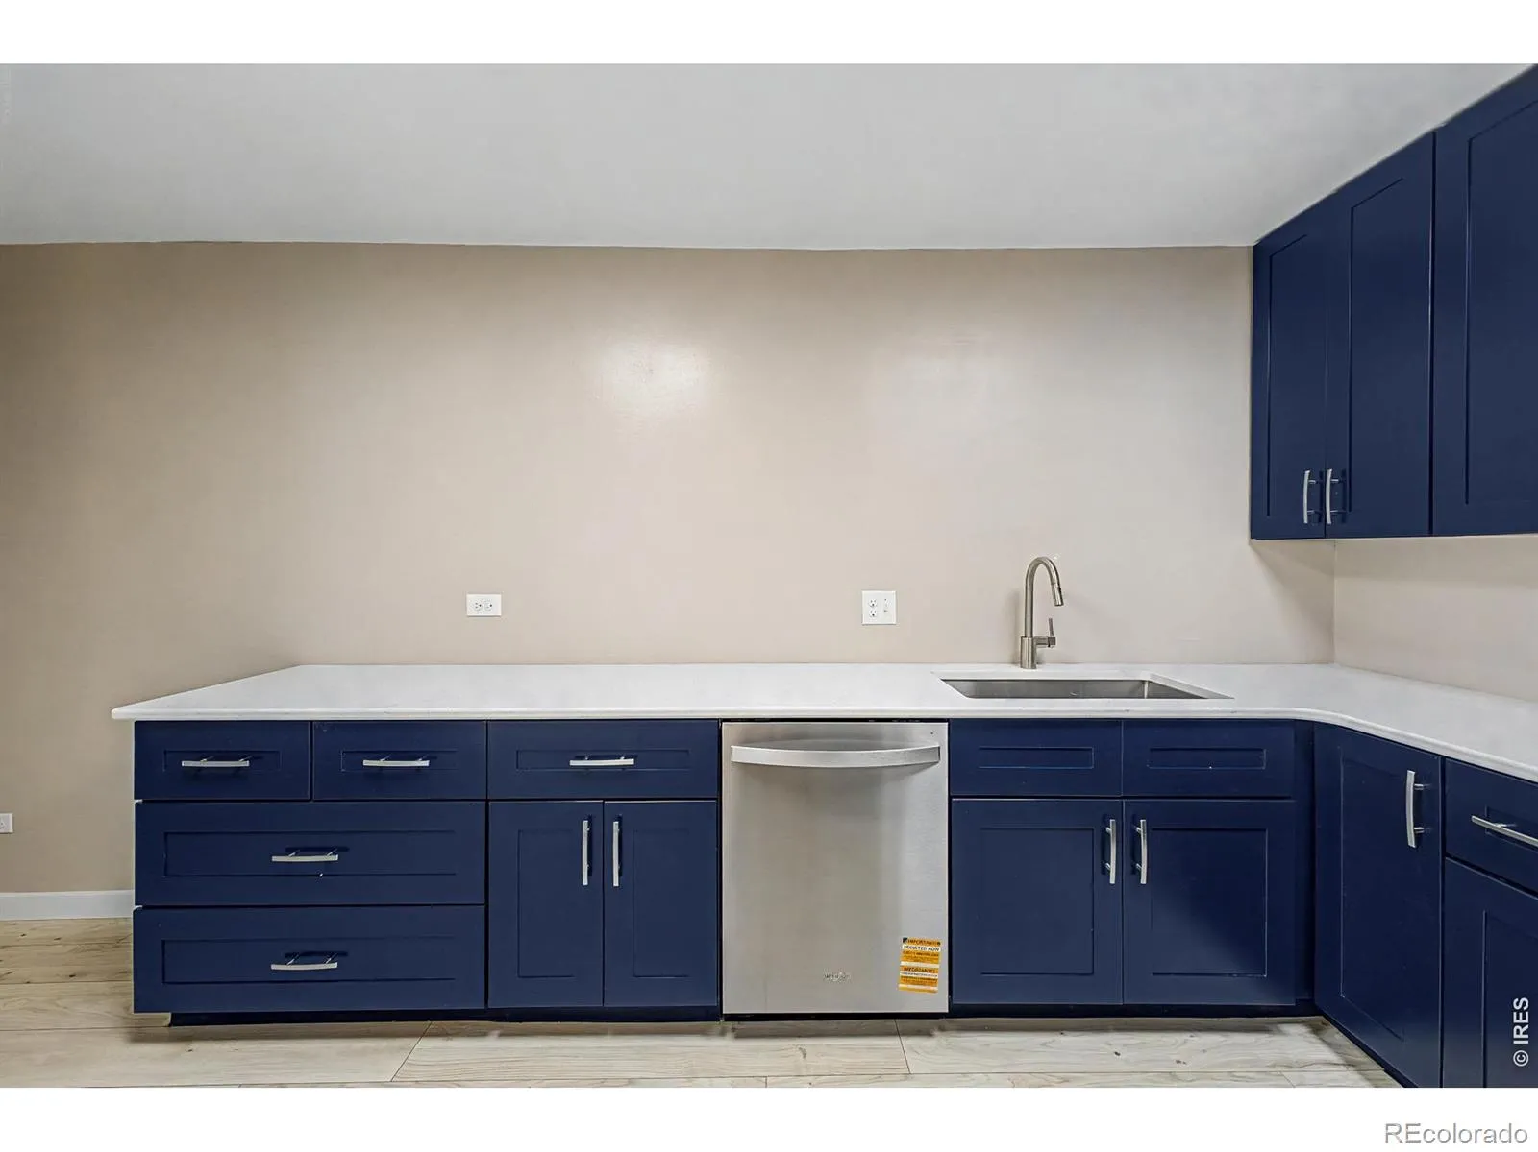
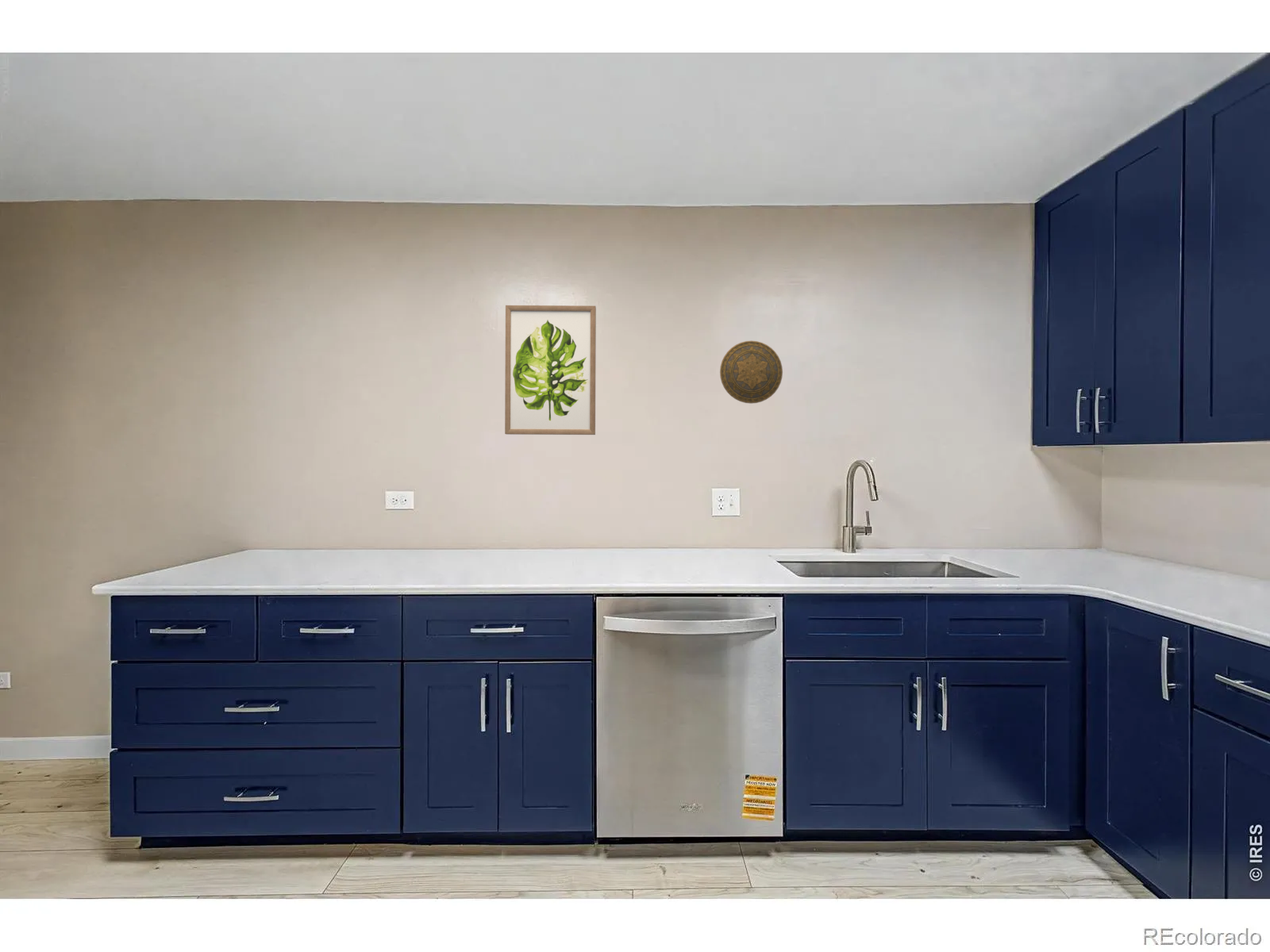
+ decorative plate (751, 371)
+ wall art (550, 370)
